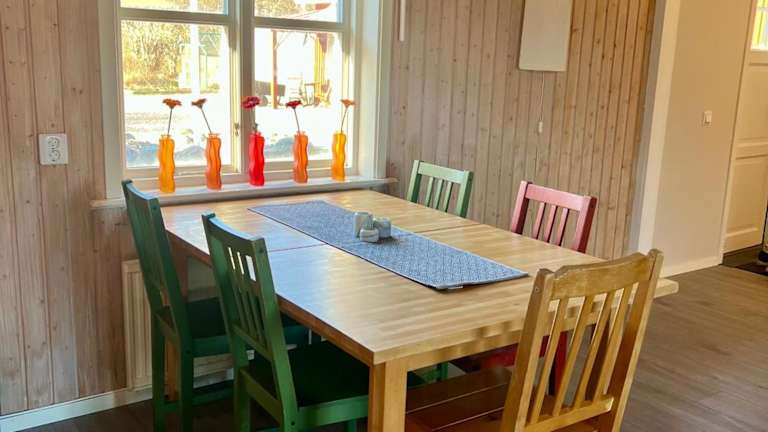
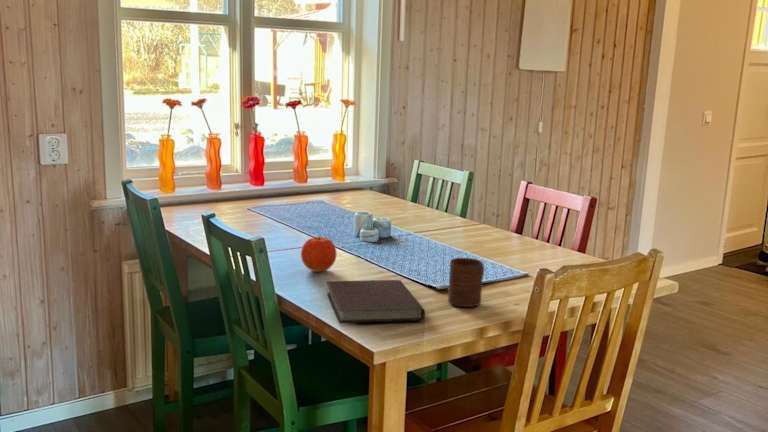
+ notebook (372, 299)
+ fruit (318, 253)
+ cup (466, 281)
